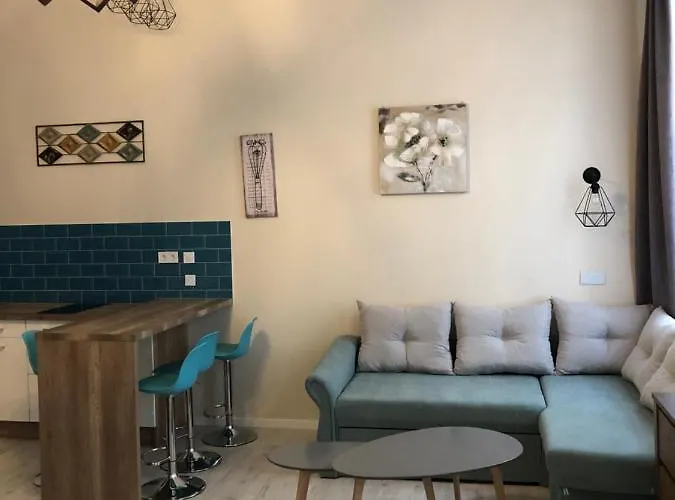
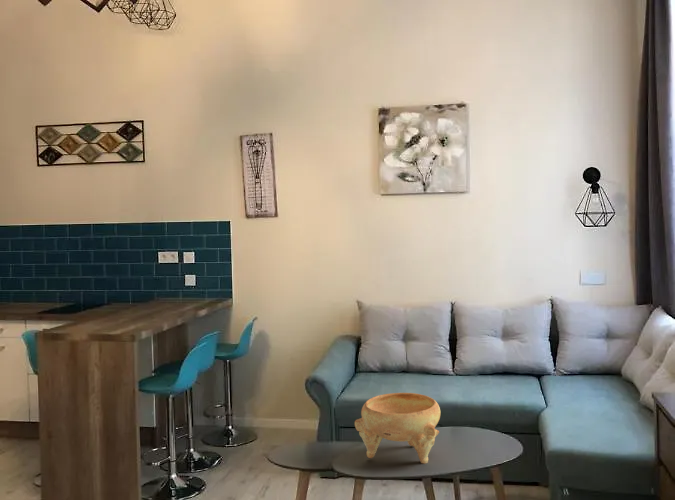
+ decorative bowl (397, 427)
